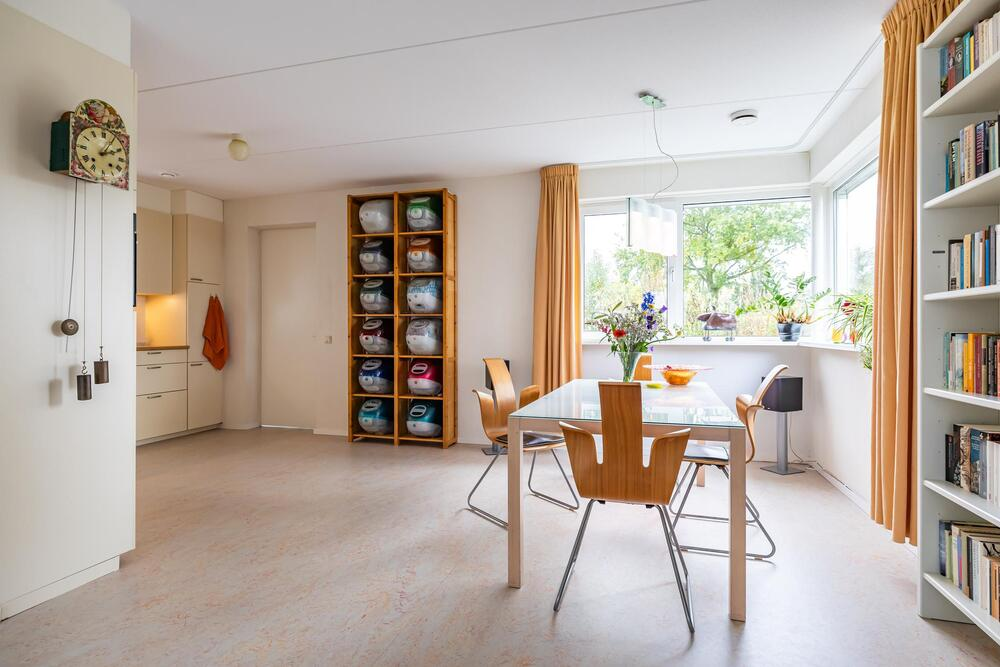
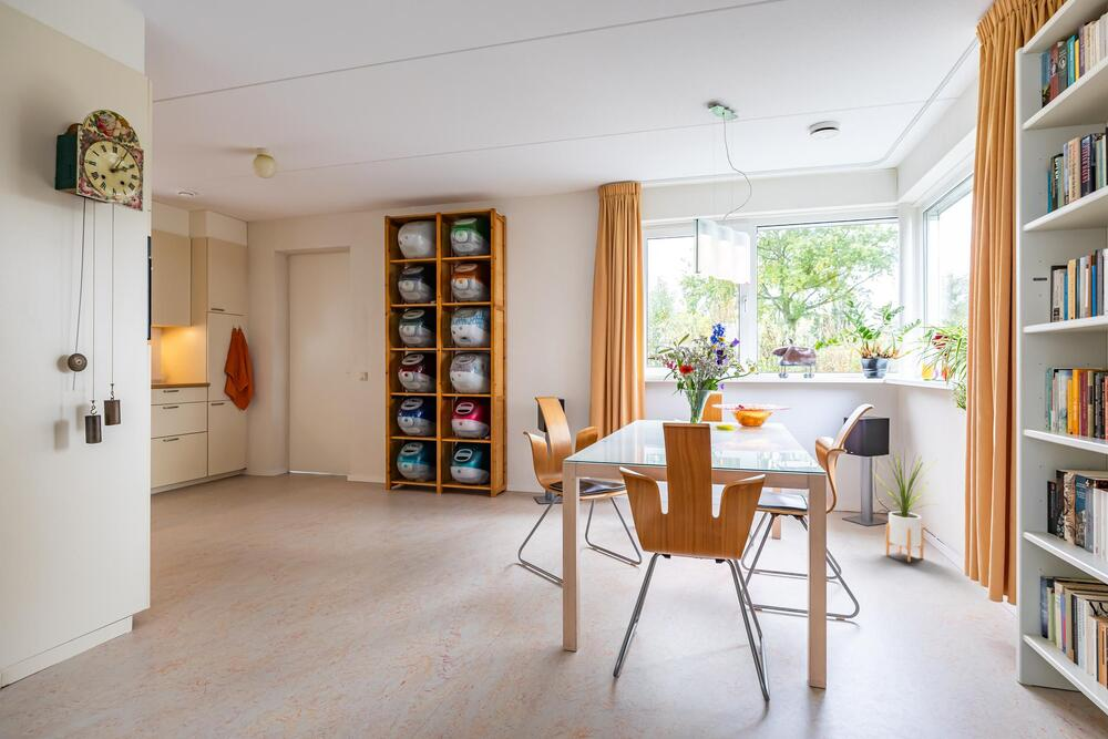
+ house plant (906, 502)
